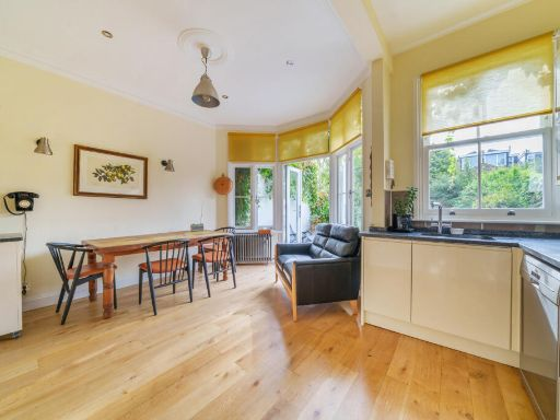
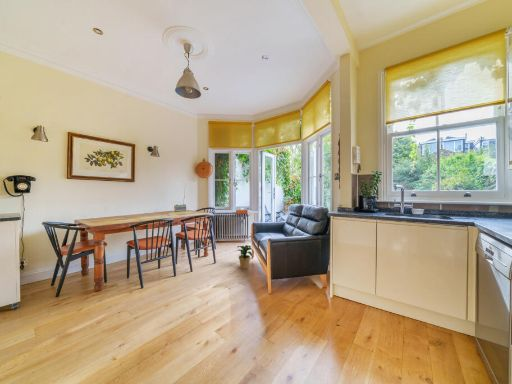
+ potted plant (244, 256)
